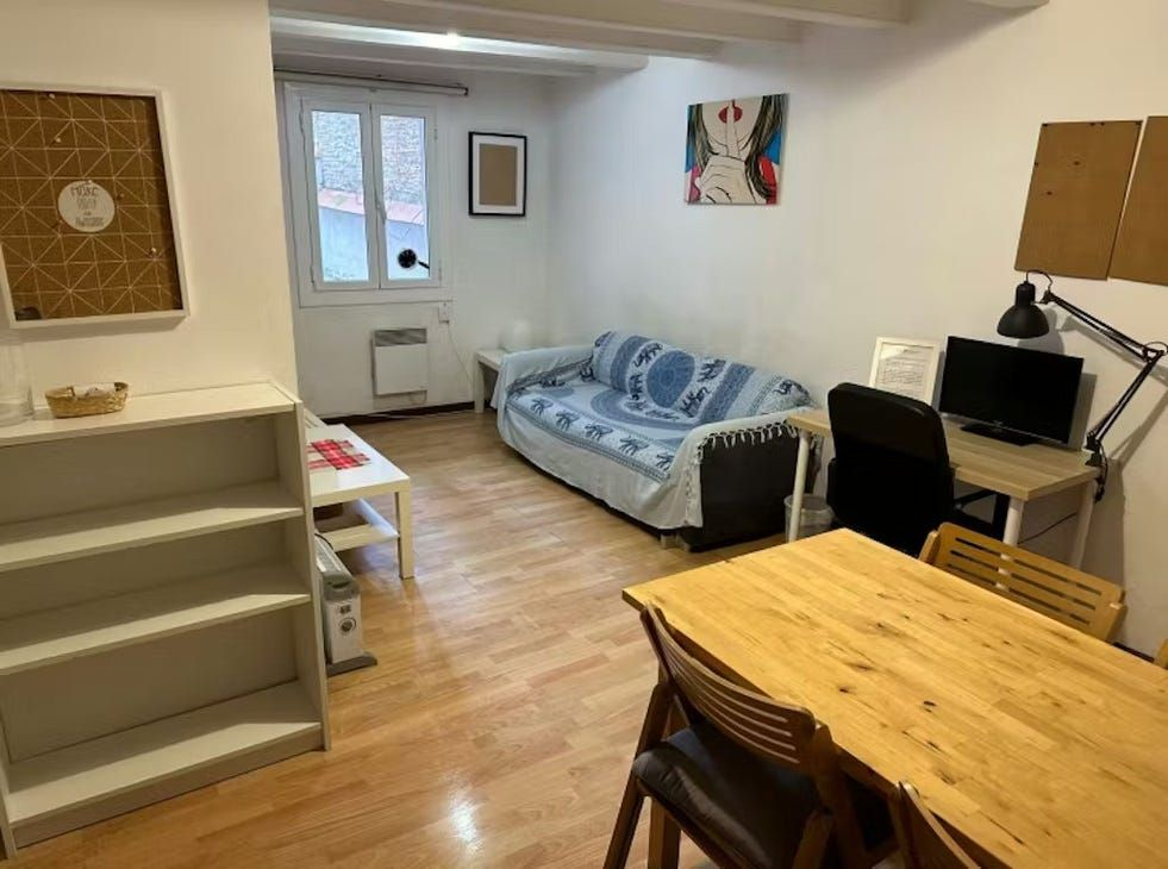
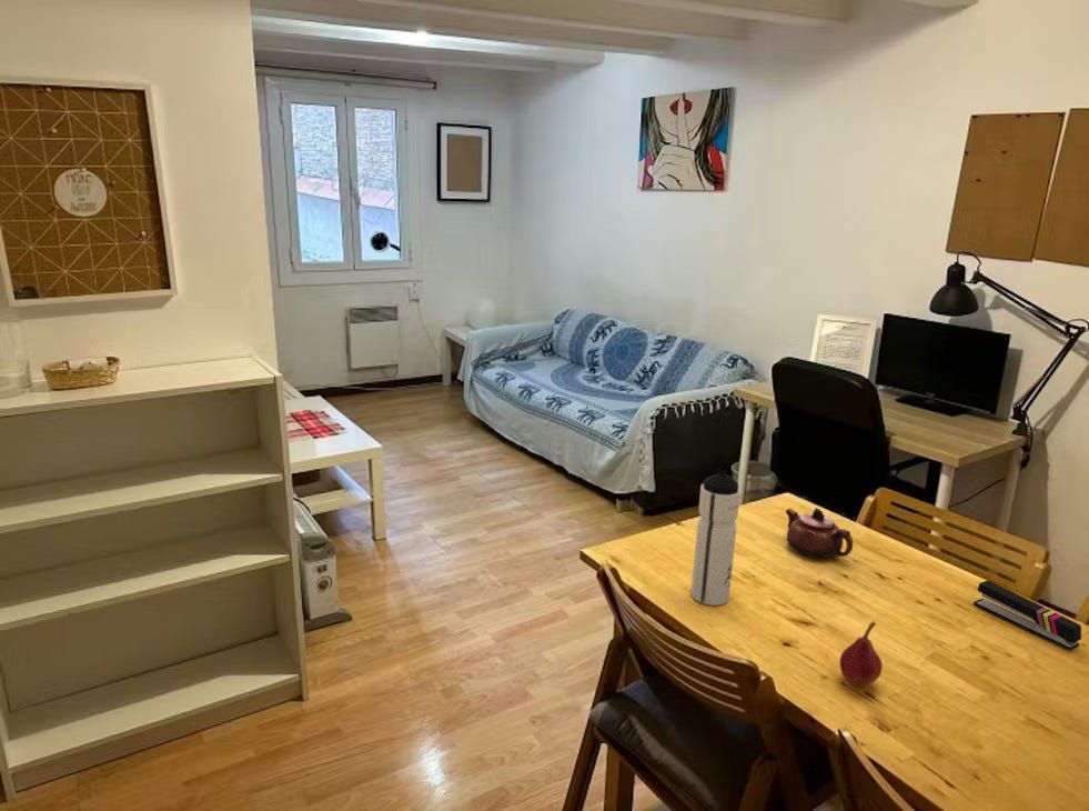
+ stapler (1026, 612)
+ fruit (863, 652)
+ teapot (817, 530)
+ water bottle (716, 534)
